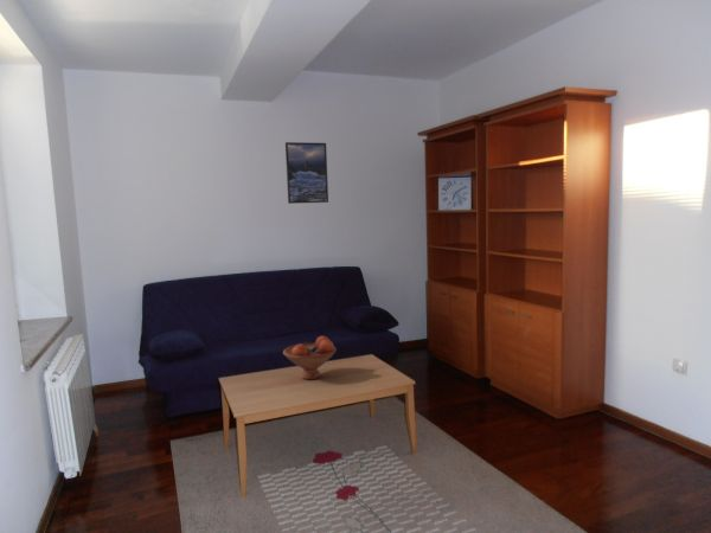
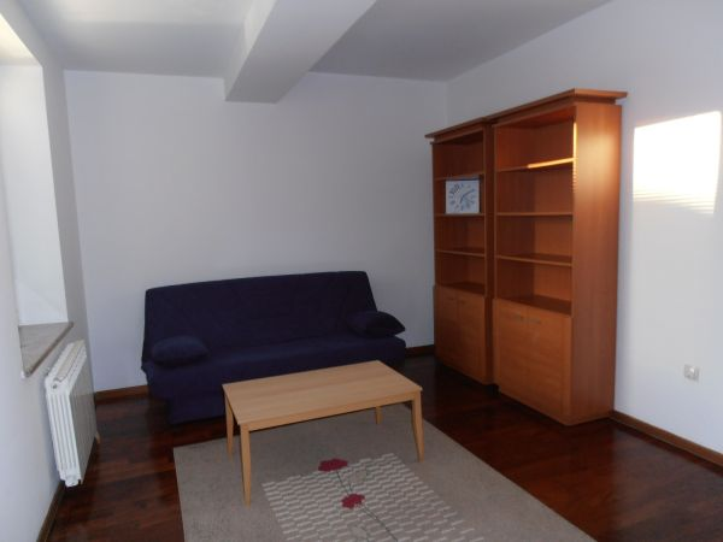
- fruit bowl (309, 358)
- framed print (307, 173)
